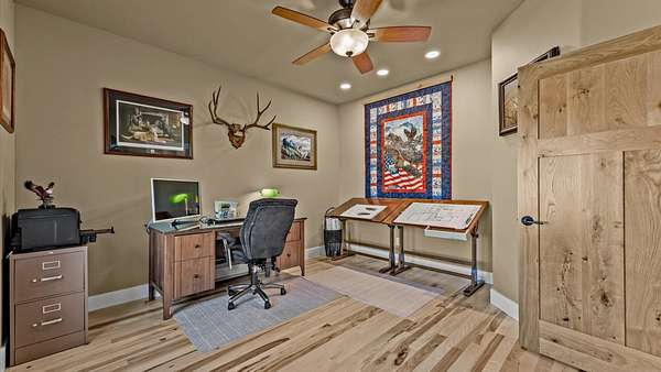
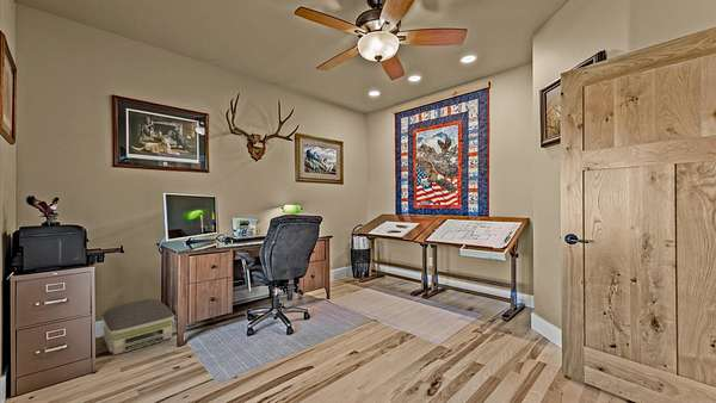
+ air purifier (137, 320)
